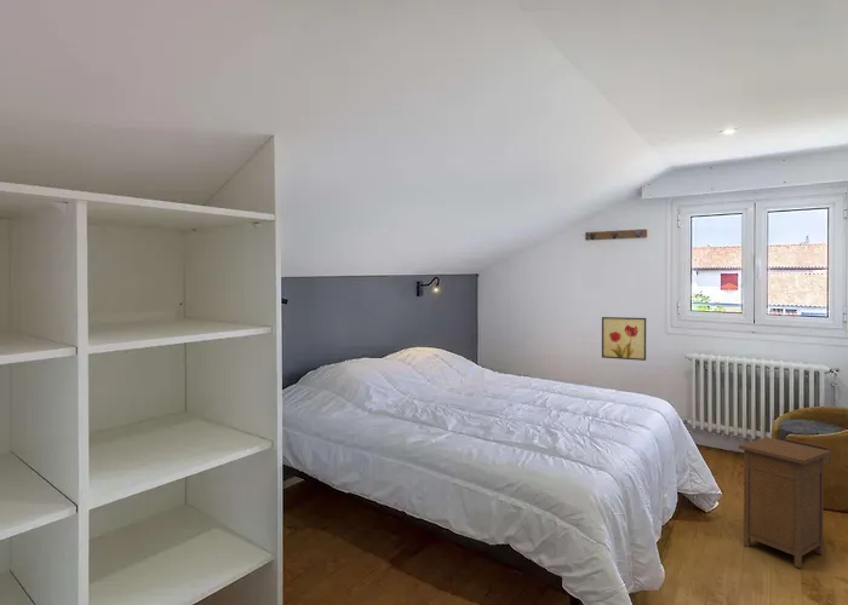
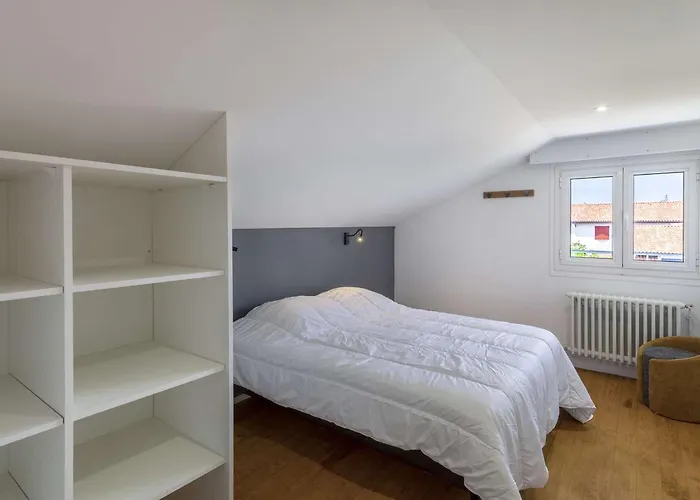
- nightstand (789, 495)
- wall art (623, 338)
